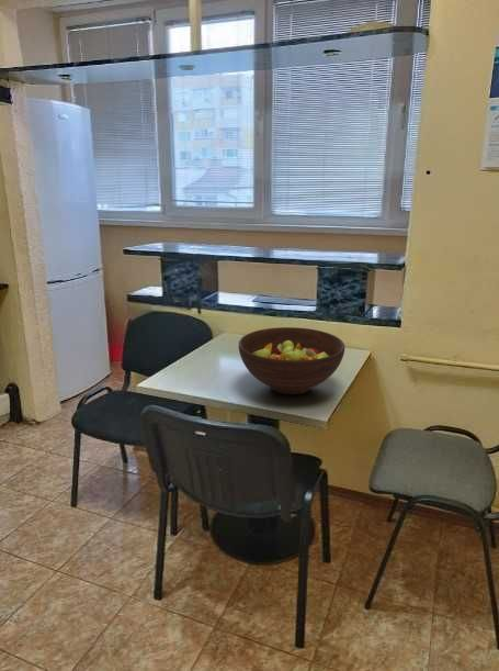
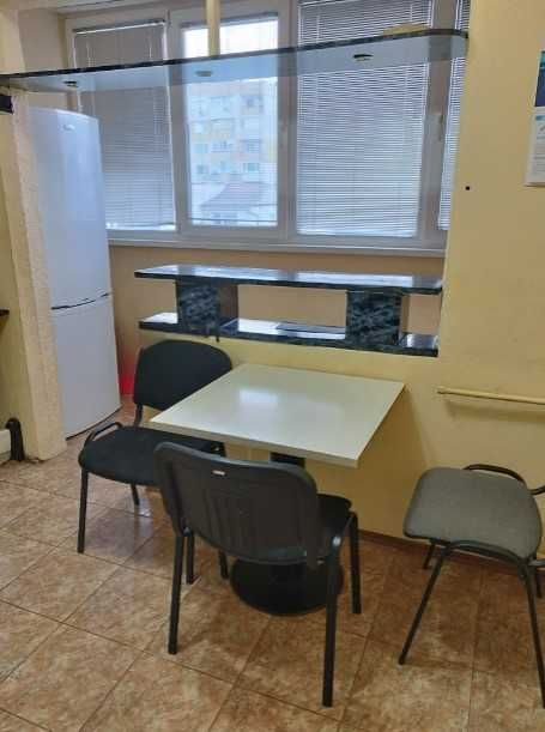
- fruit bowl (291, 365)
